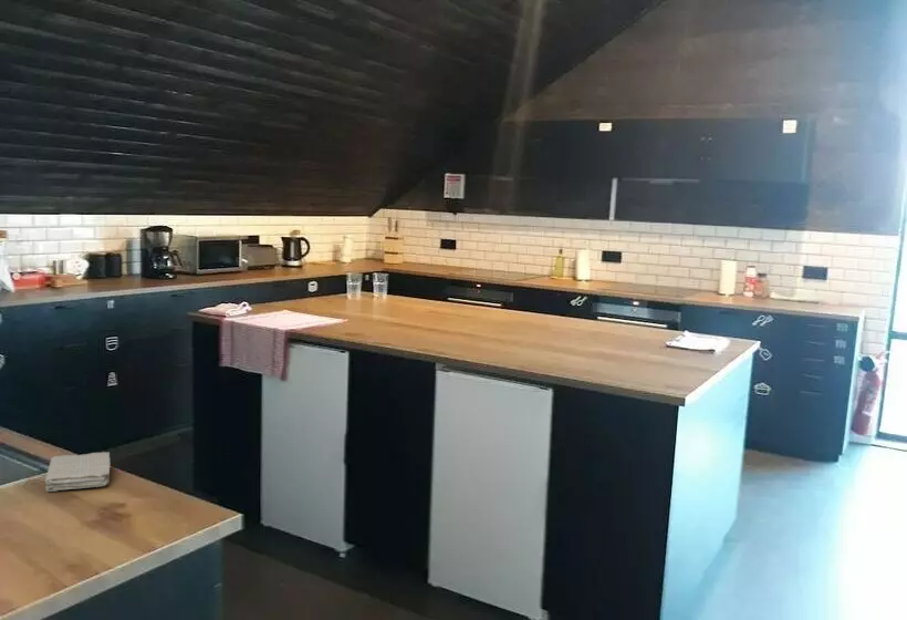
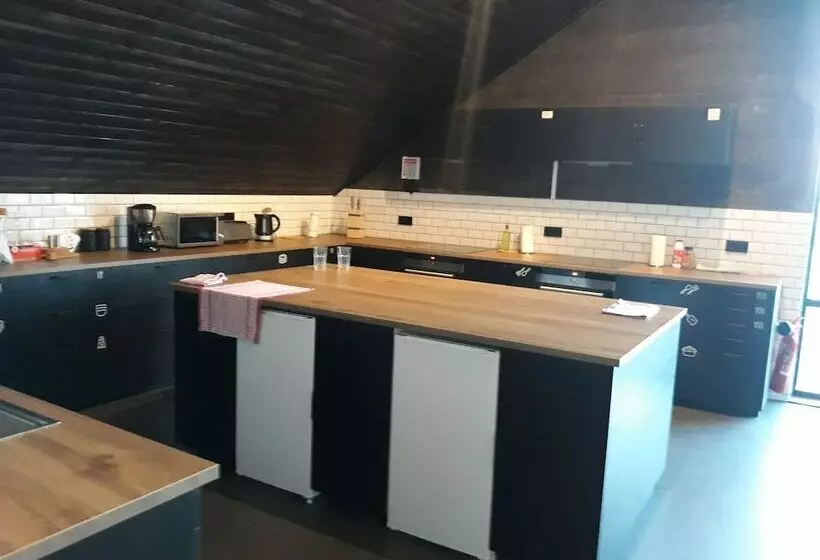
- washcloth (79, 469)
